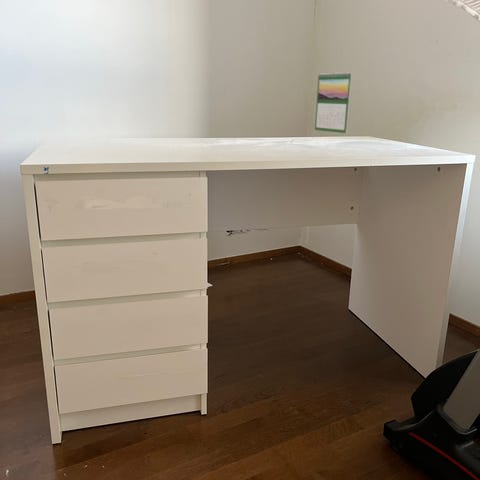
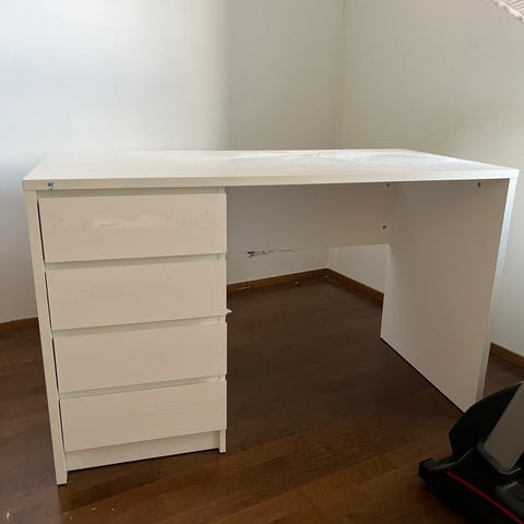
- calendar (332, 102)
